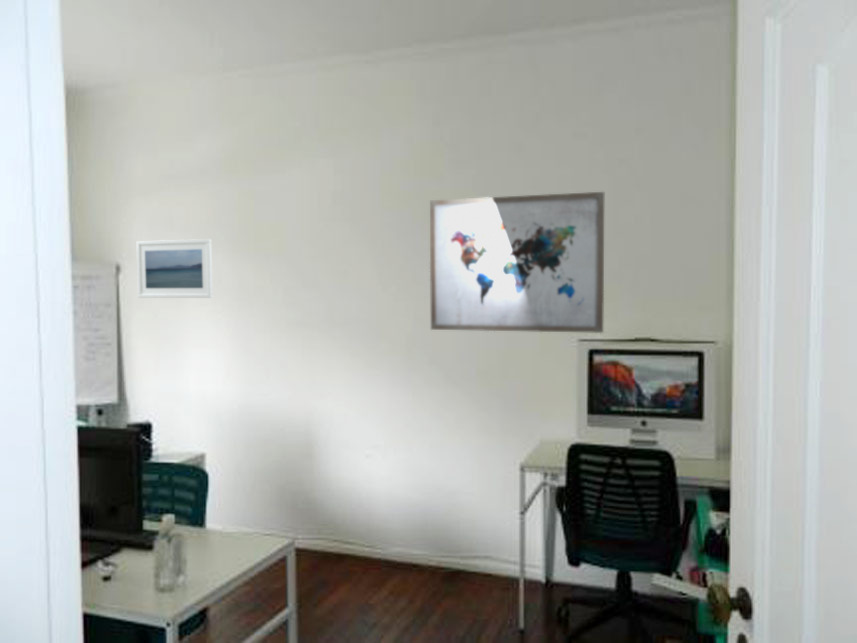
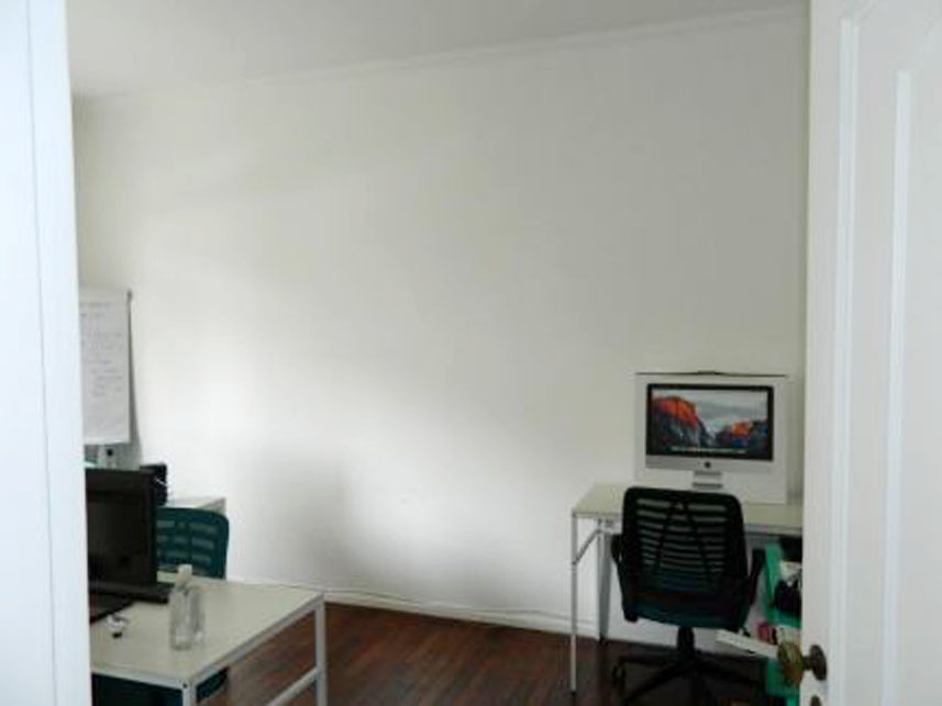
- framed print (173, 269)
- wall art (513, 264)
